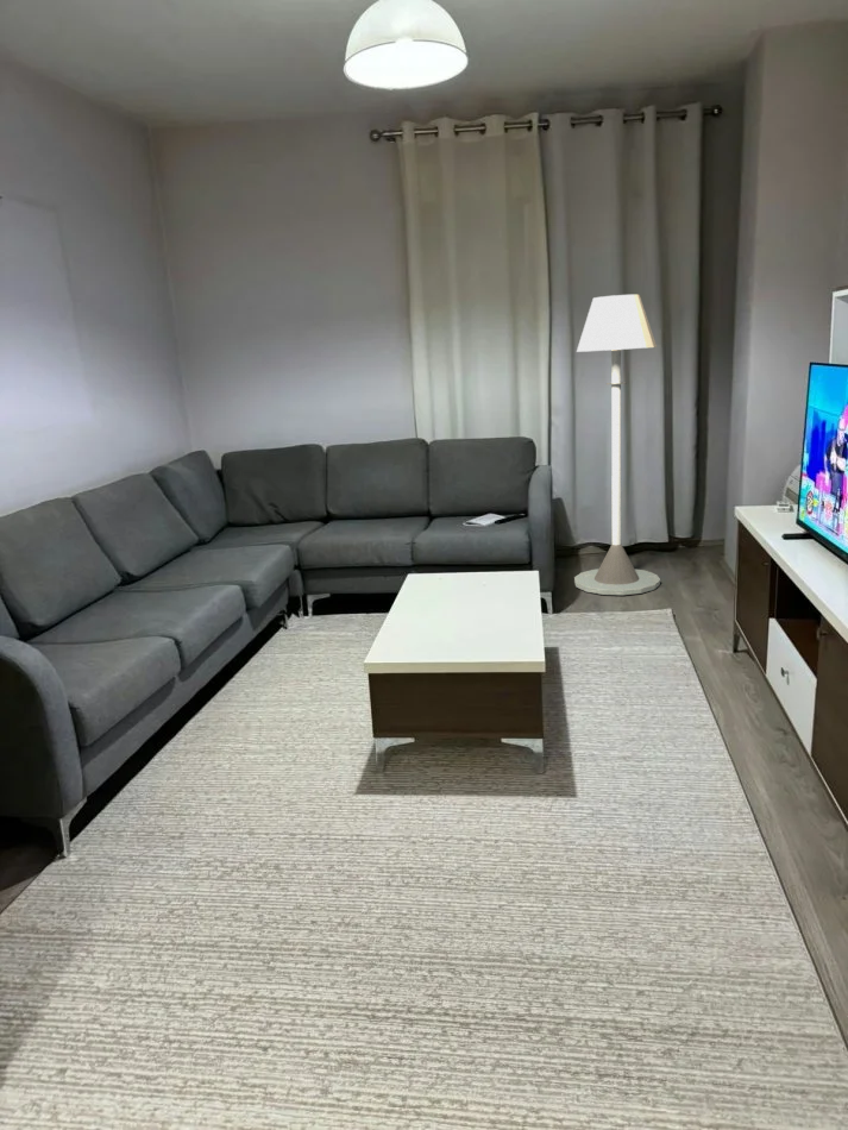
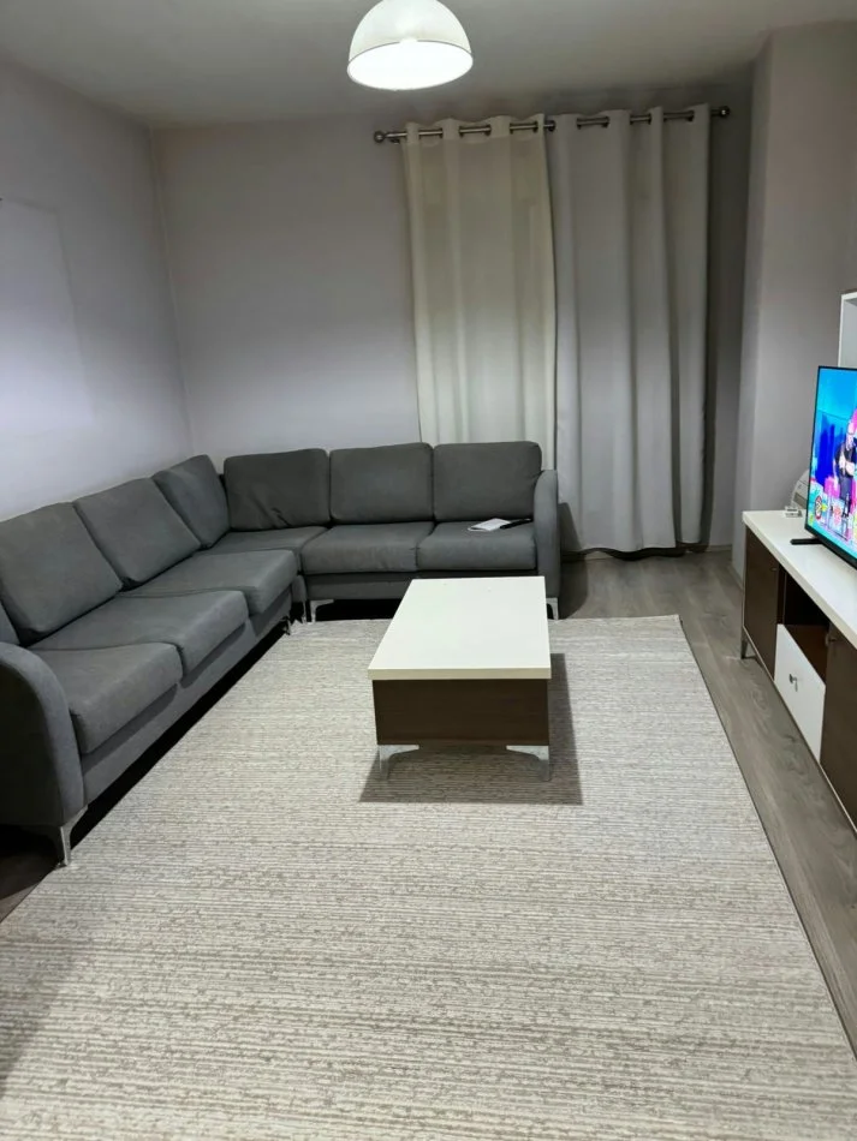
- floor lamp (616, 445)
